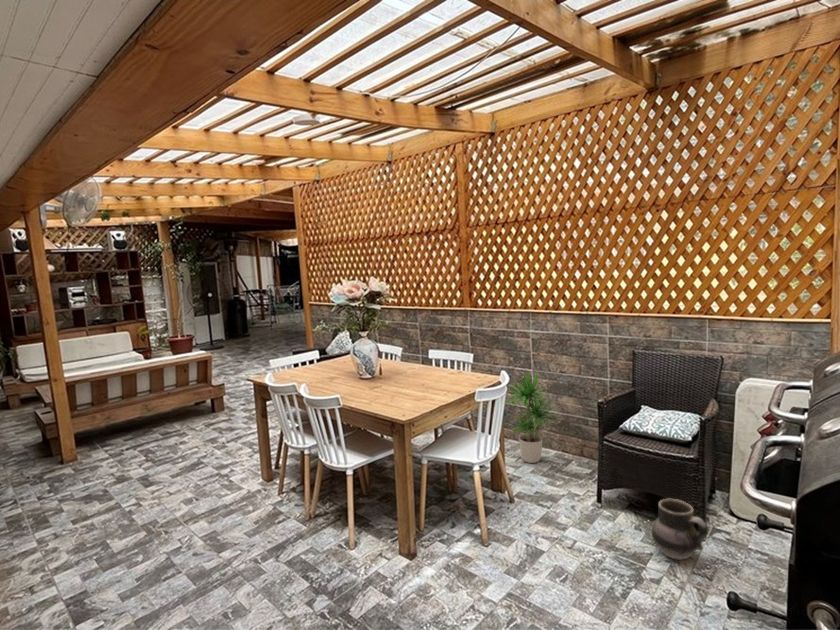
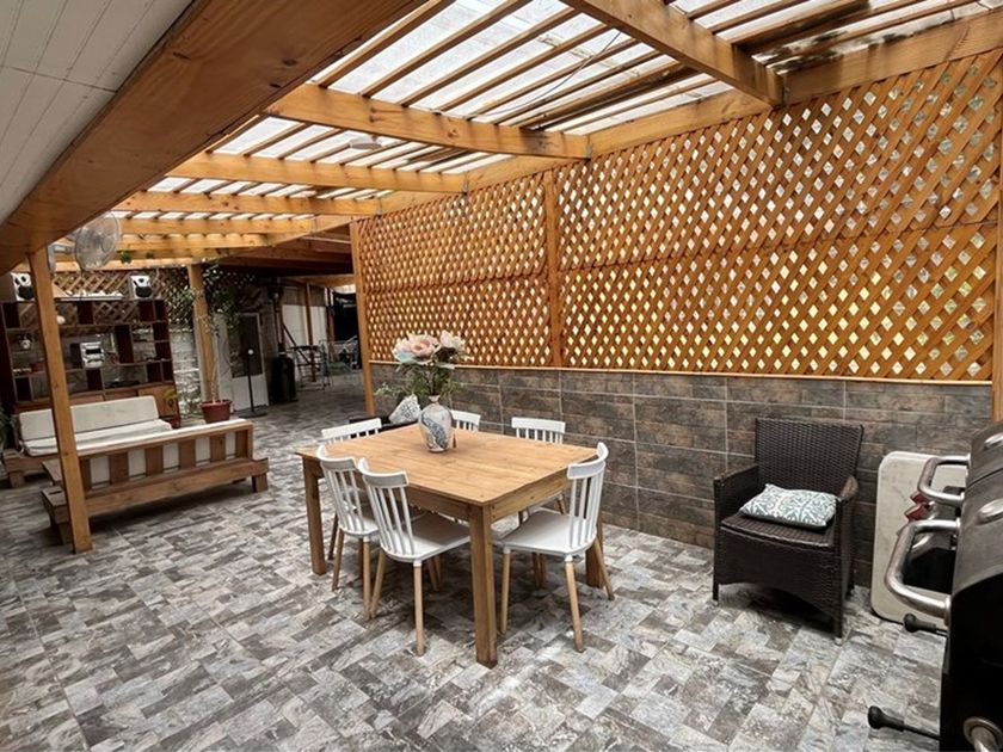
- ceramic jug (679, 531)
- potted plant (532, 416)
